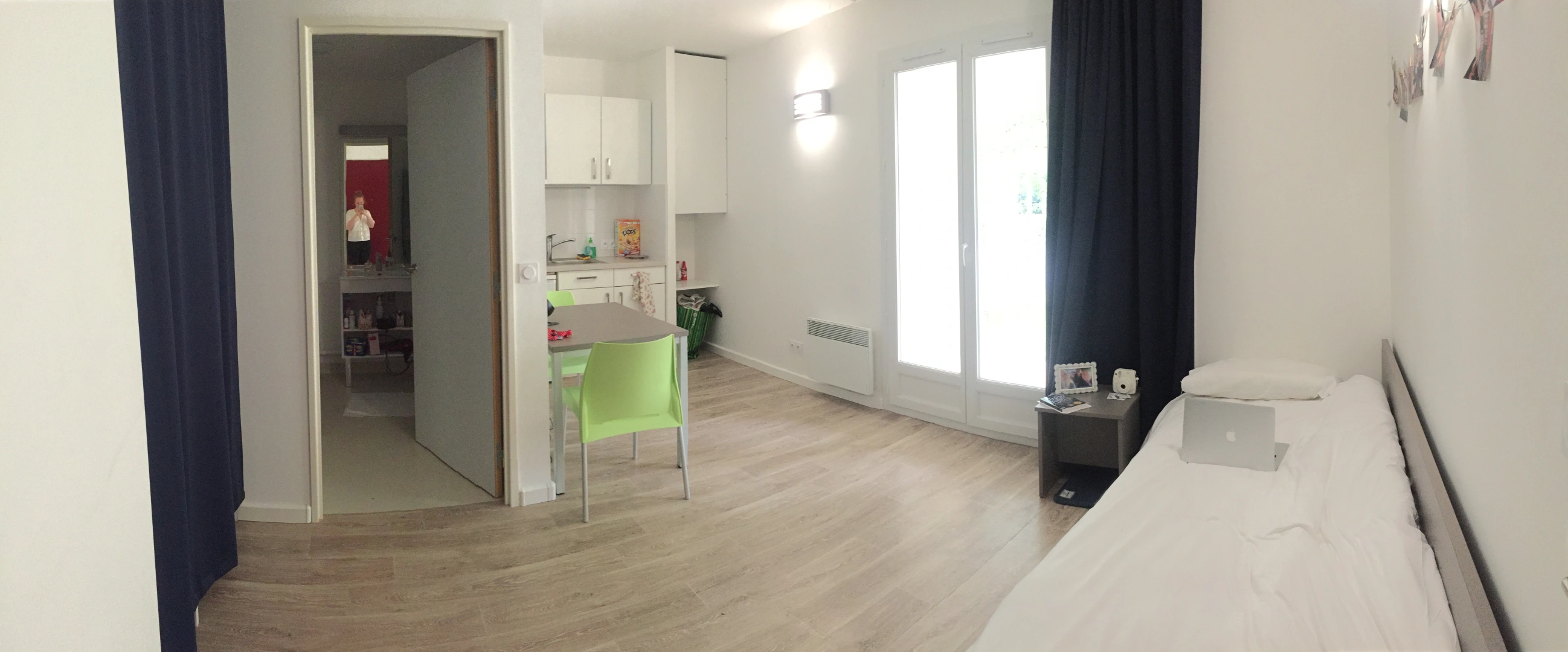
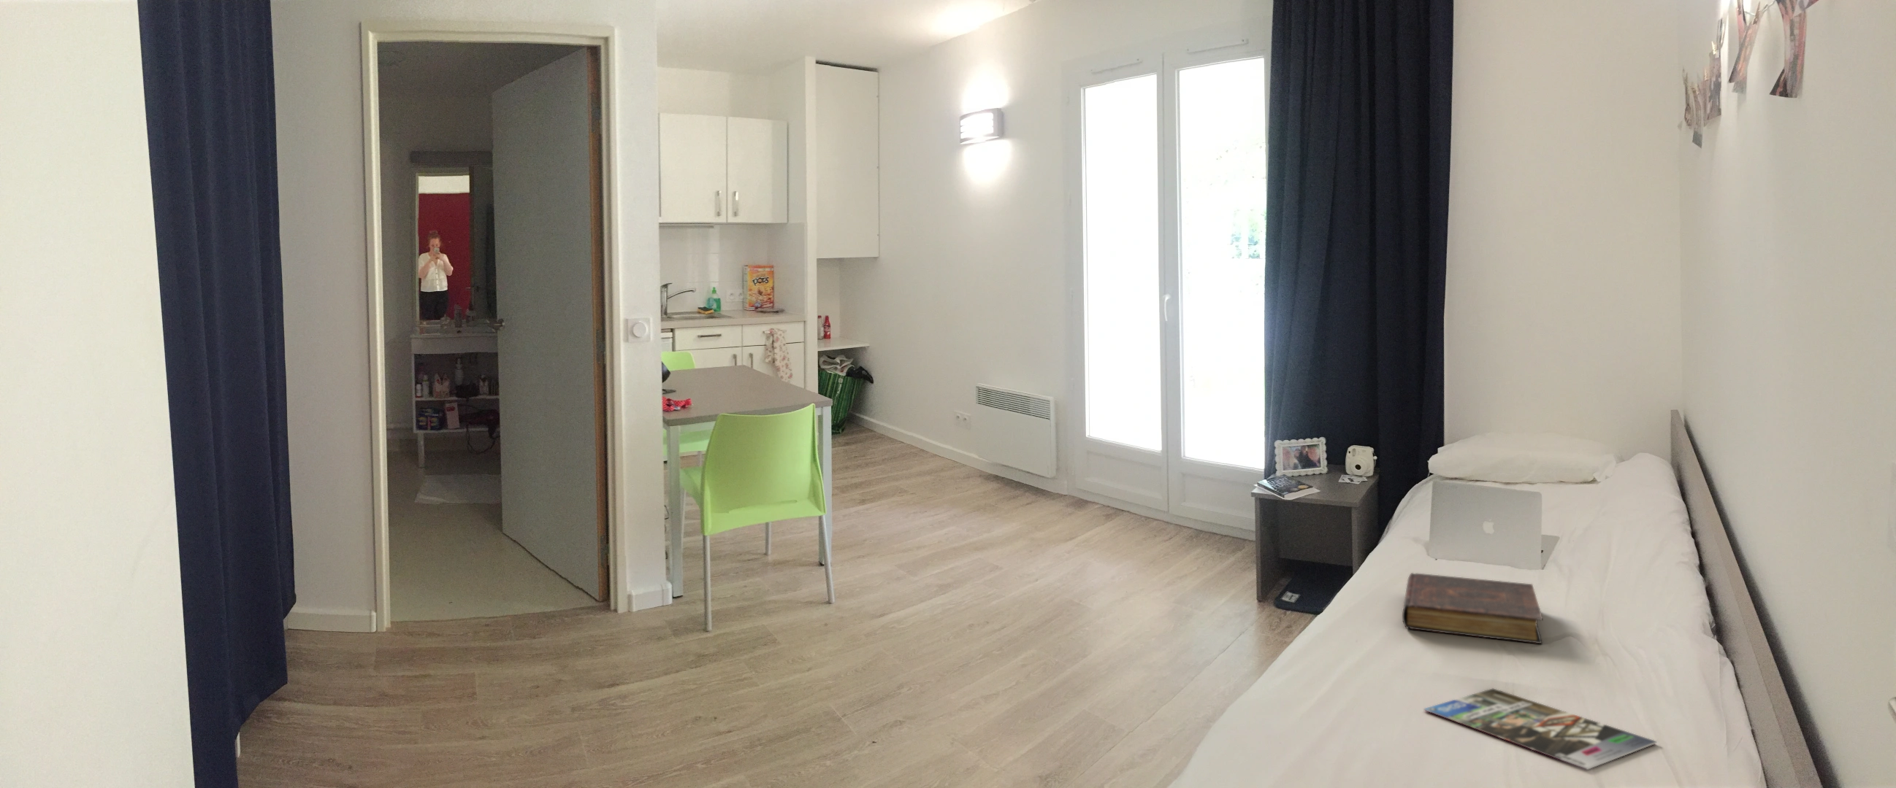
+ magazine (1536, 724)
+ book (1469, 604)
